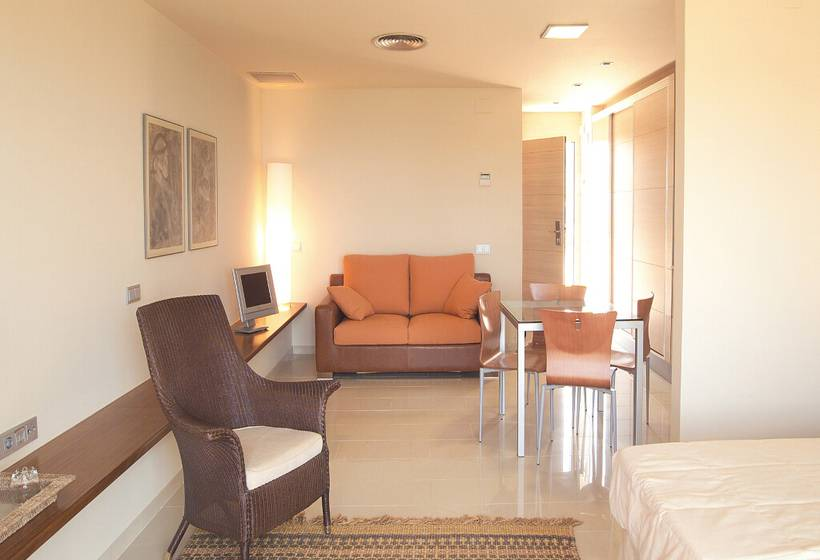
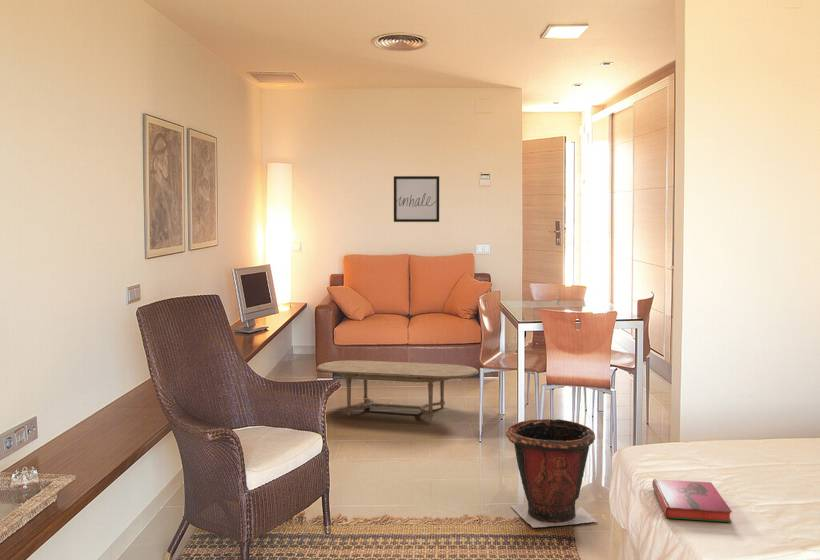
+ hardback book (689, 499)
+ waste bin (553, 468)
+ wall art (416, 199)
+ coffee table (396, 380)
